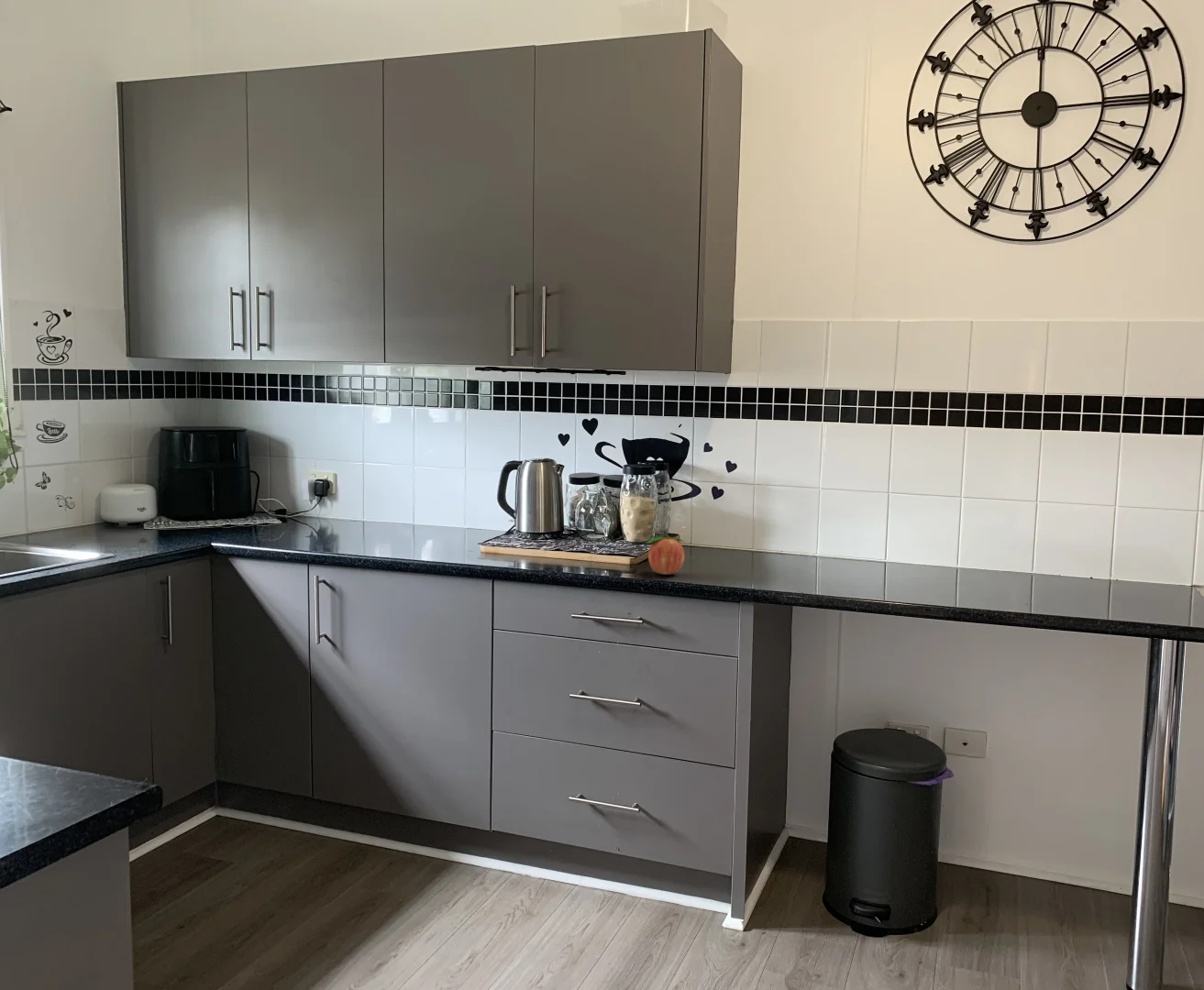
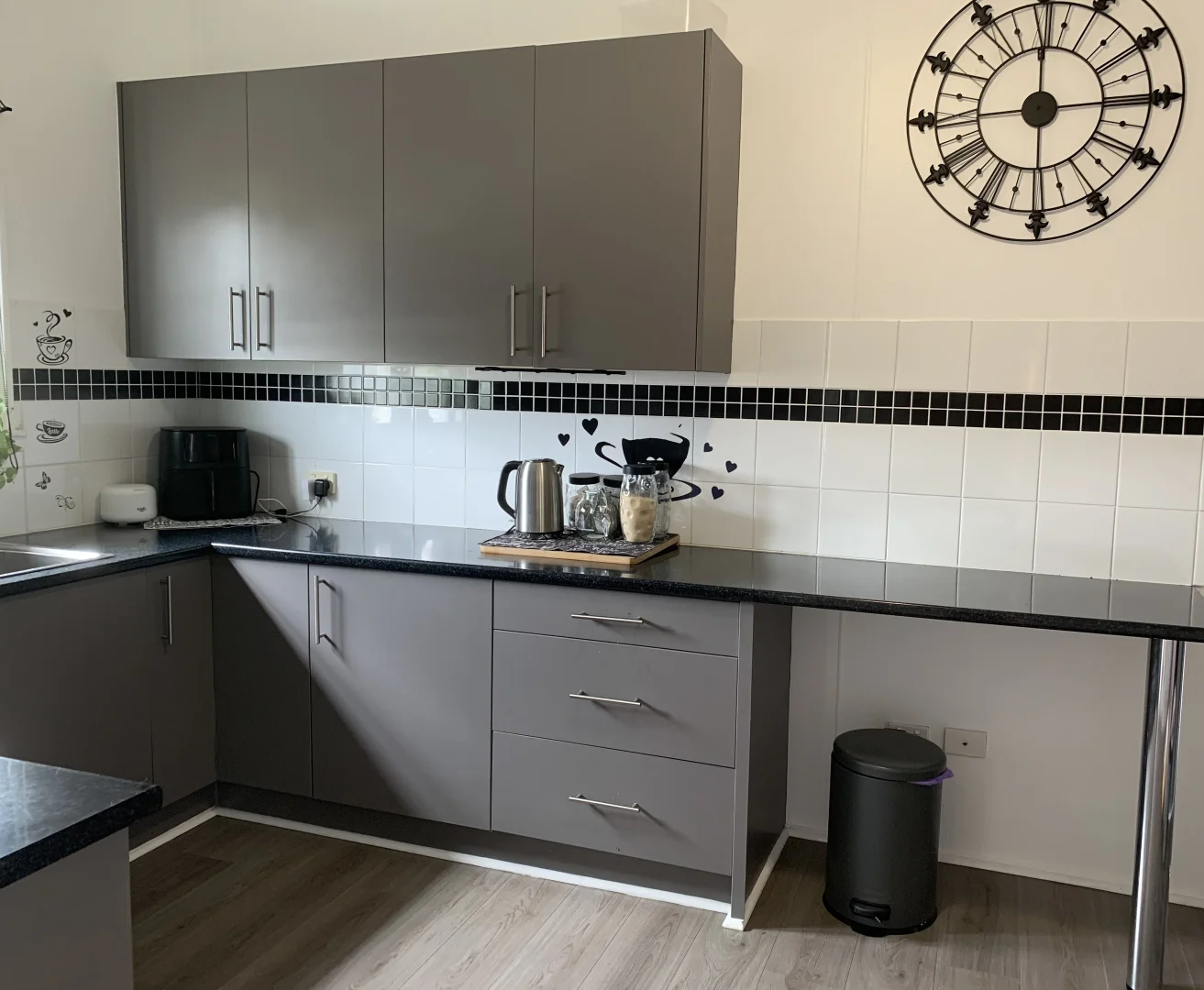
- fruit (666, 553)
